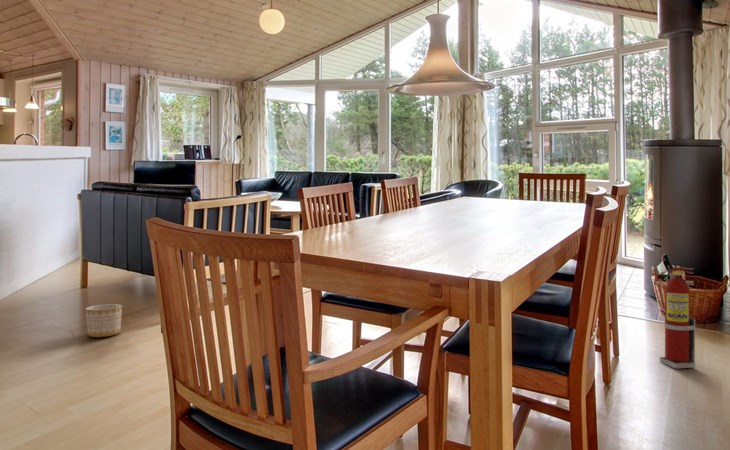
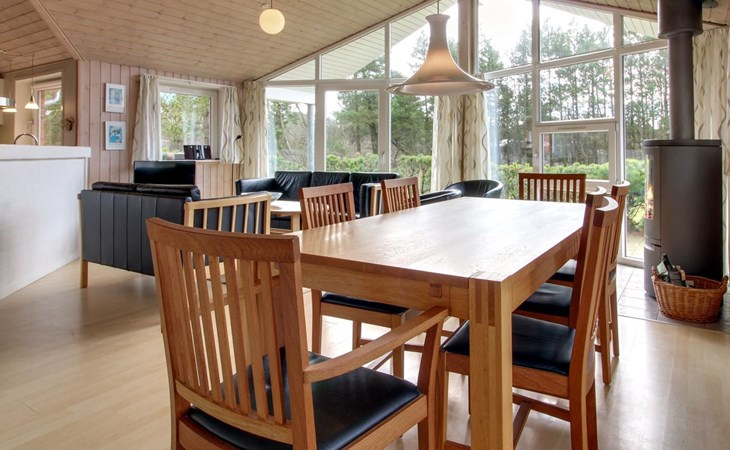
- fire extinguisher (677, 316)
- planter (104, 320)
